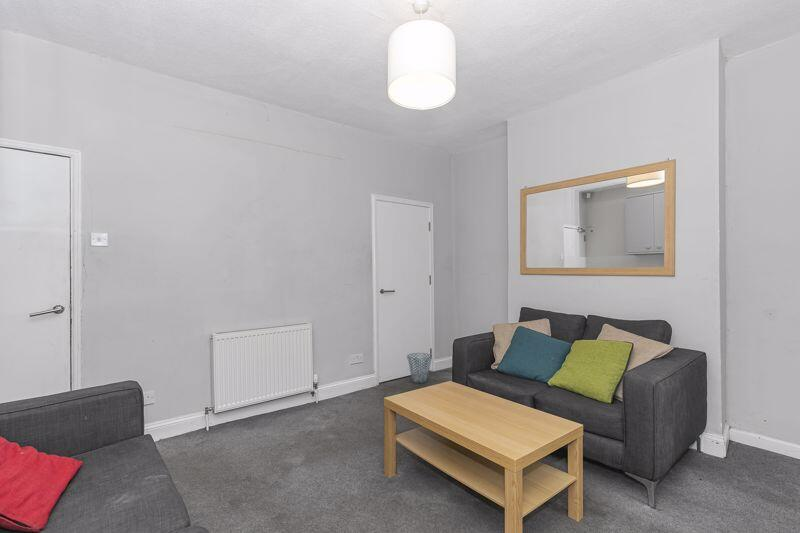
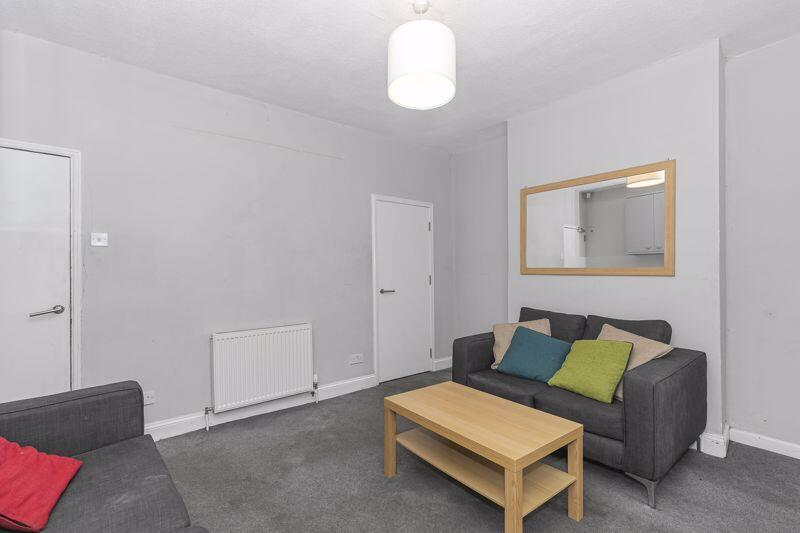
- waste basket (419, 368)
